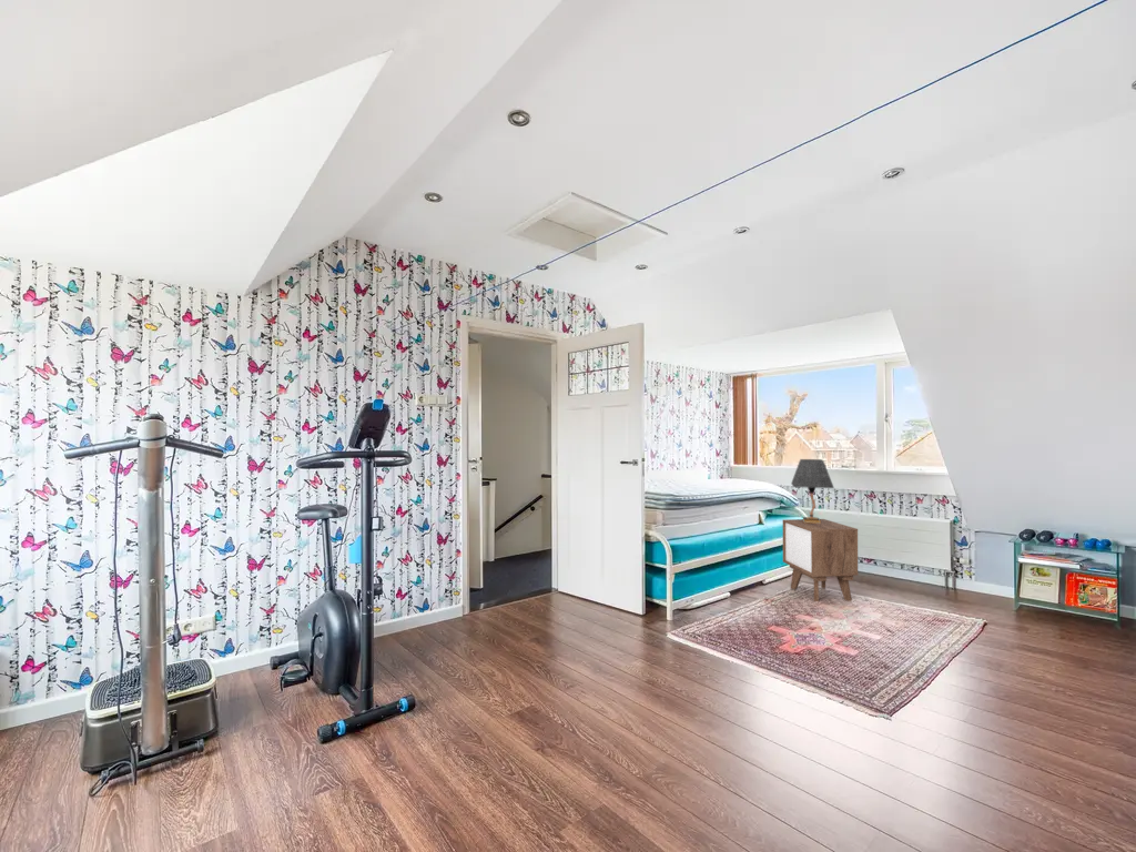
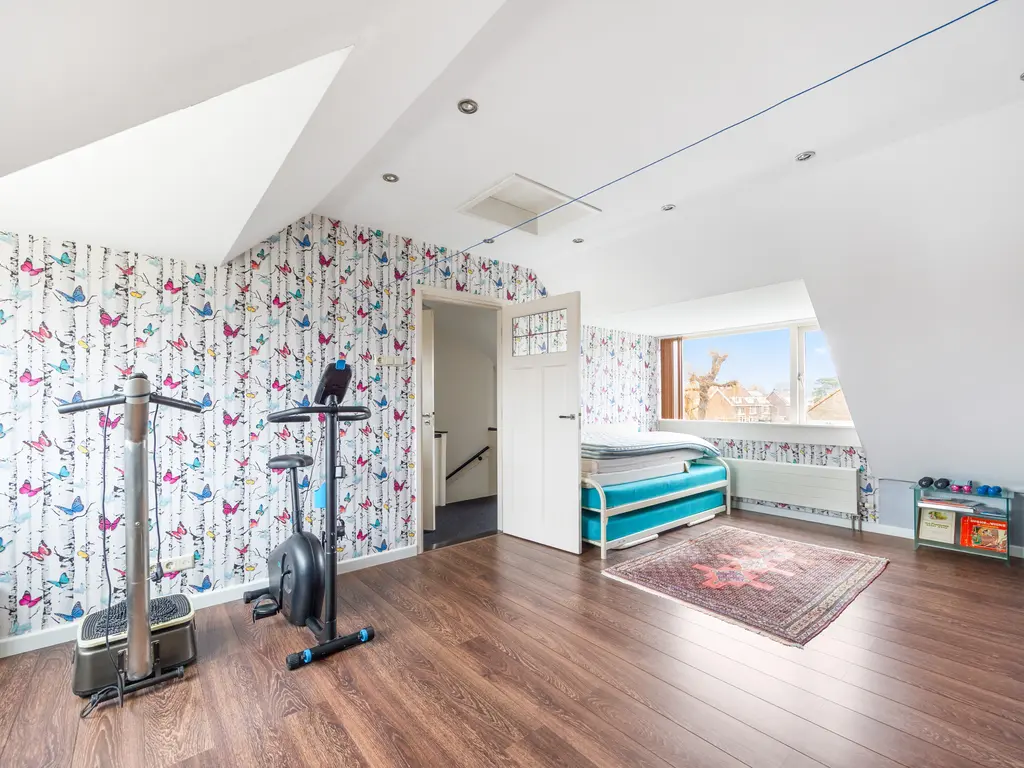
- nightstand (820, 558)
- table lamp (811, 490)
